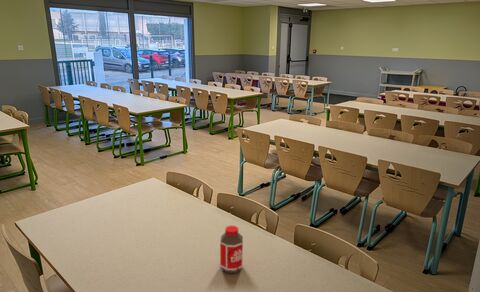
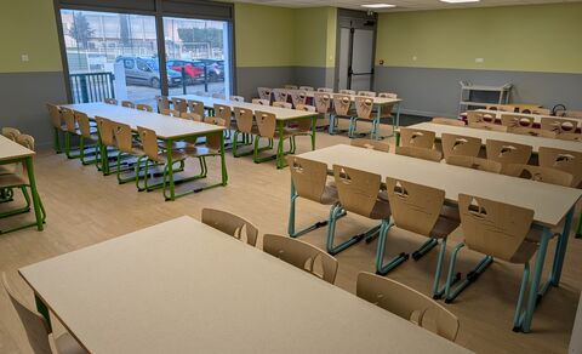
- bottle (231, 248)
